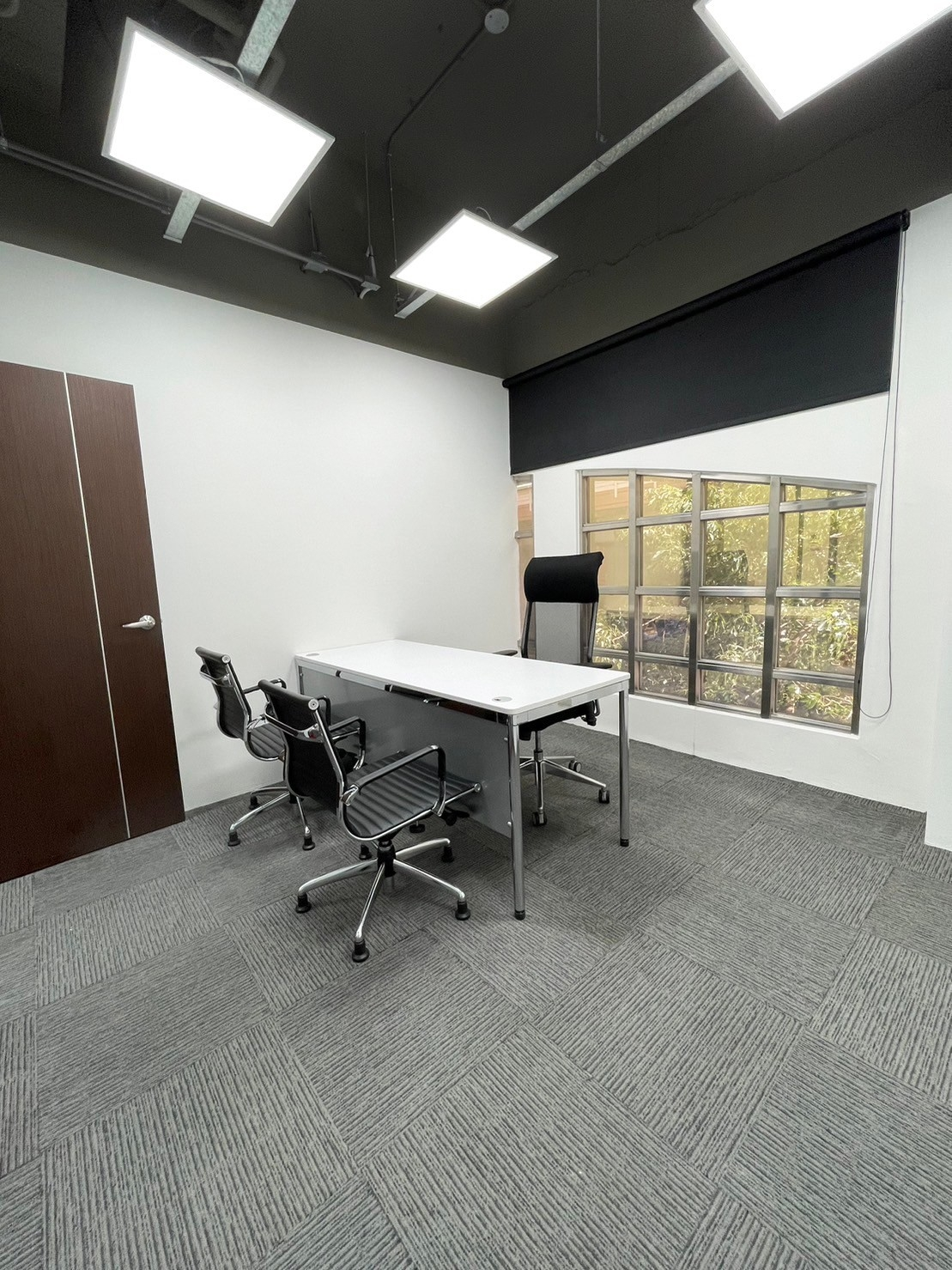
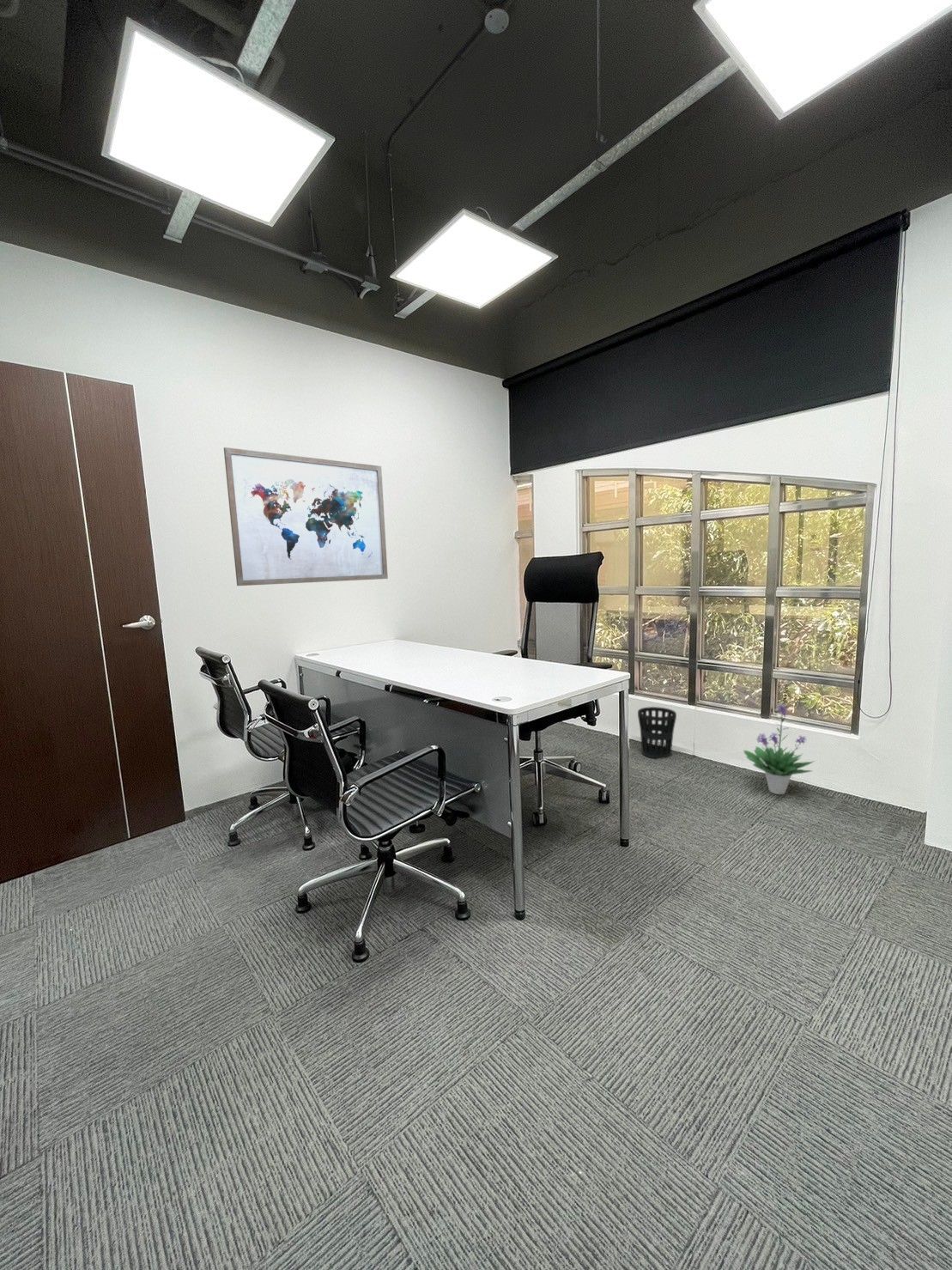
+ wastebasket (656, 732)
+ wall art (315, 520)
+ potted plant (778, 750)
